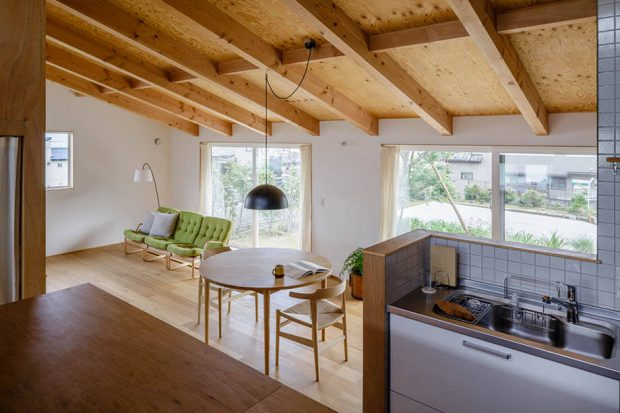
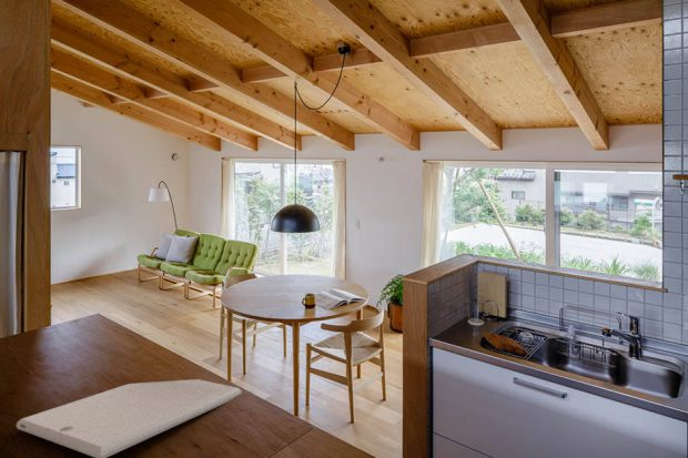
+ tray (139, 406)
